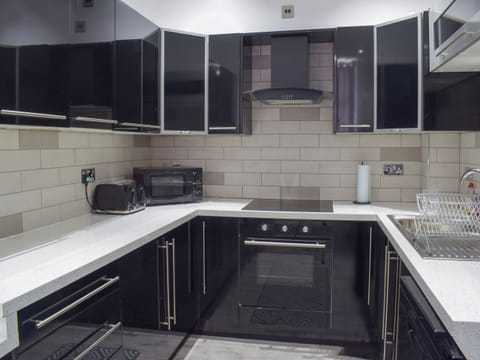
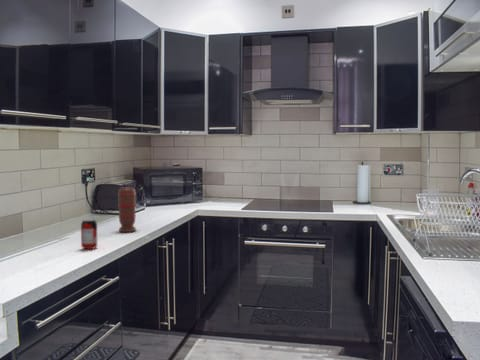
+ spice grinder (127, 208)
+ beverage can (89, 233)
